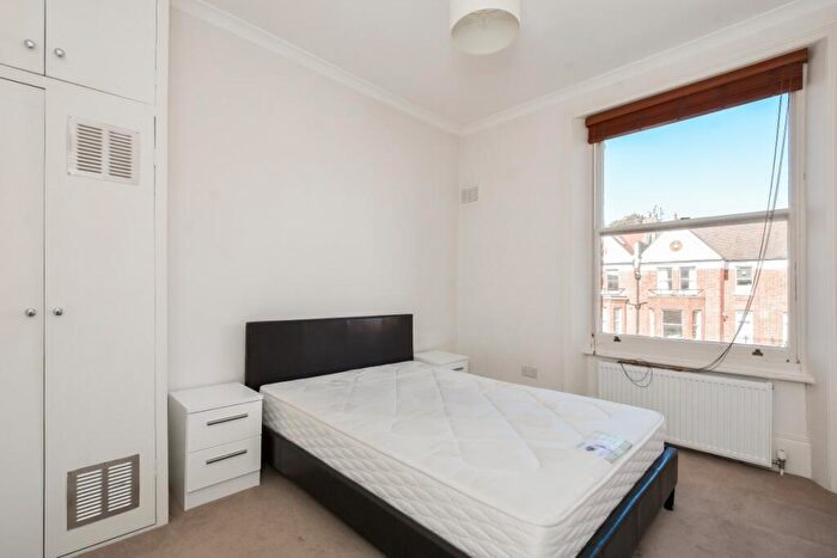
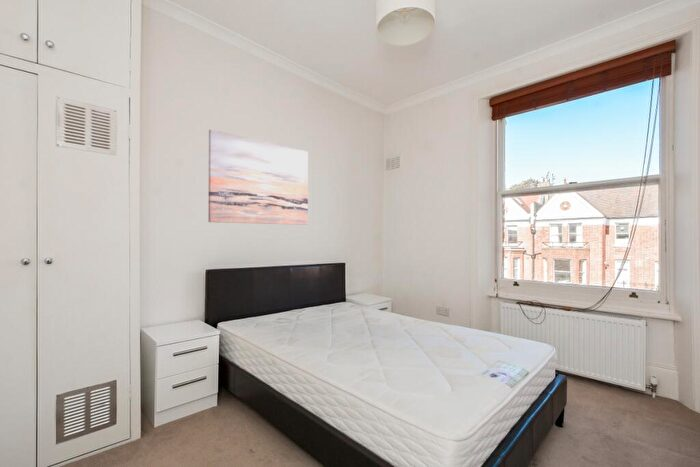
+ wall art (263, 182)
